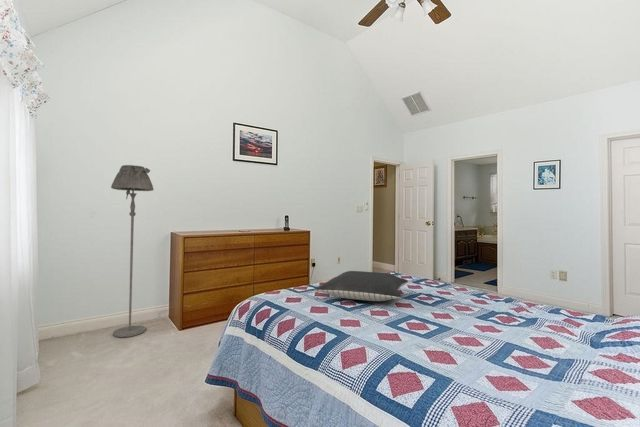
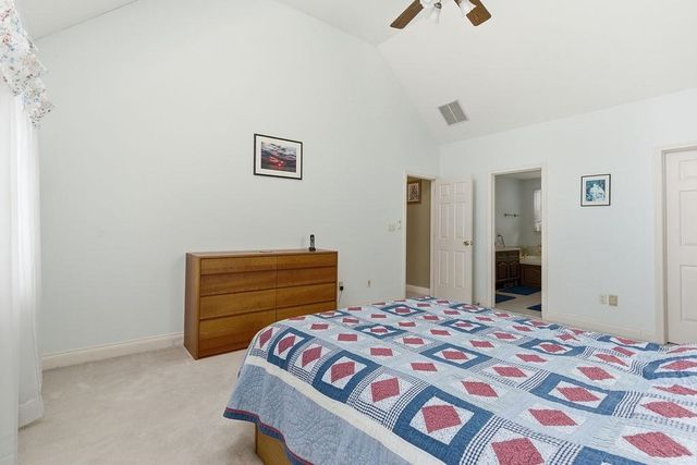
- pillow (364, 285)
- floor lamp (131, 248)
